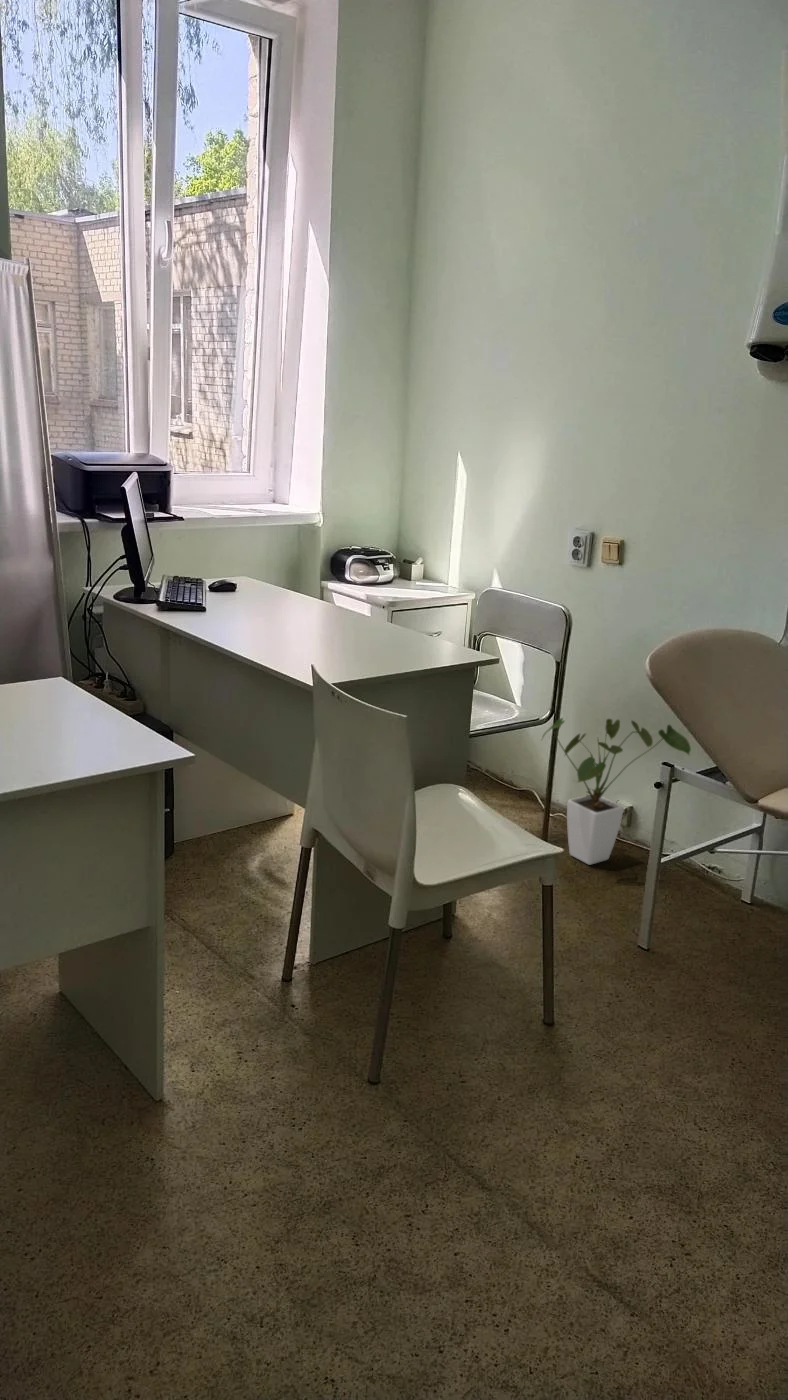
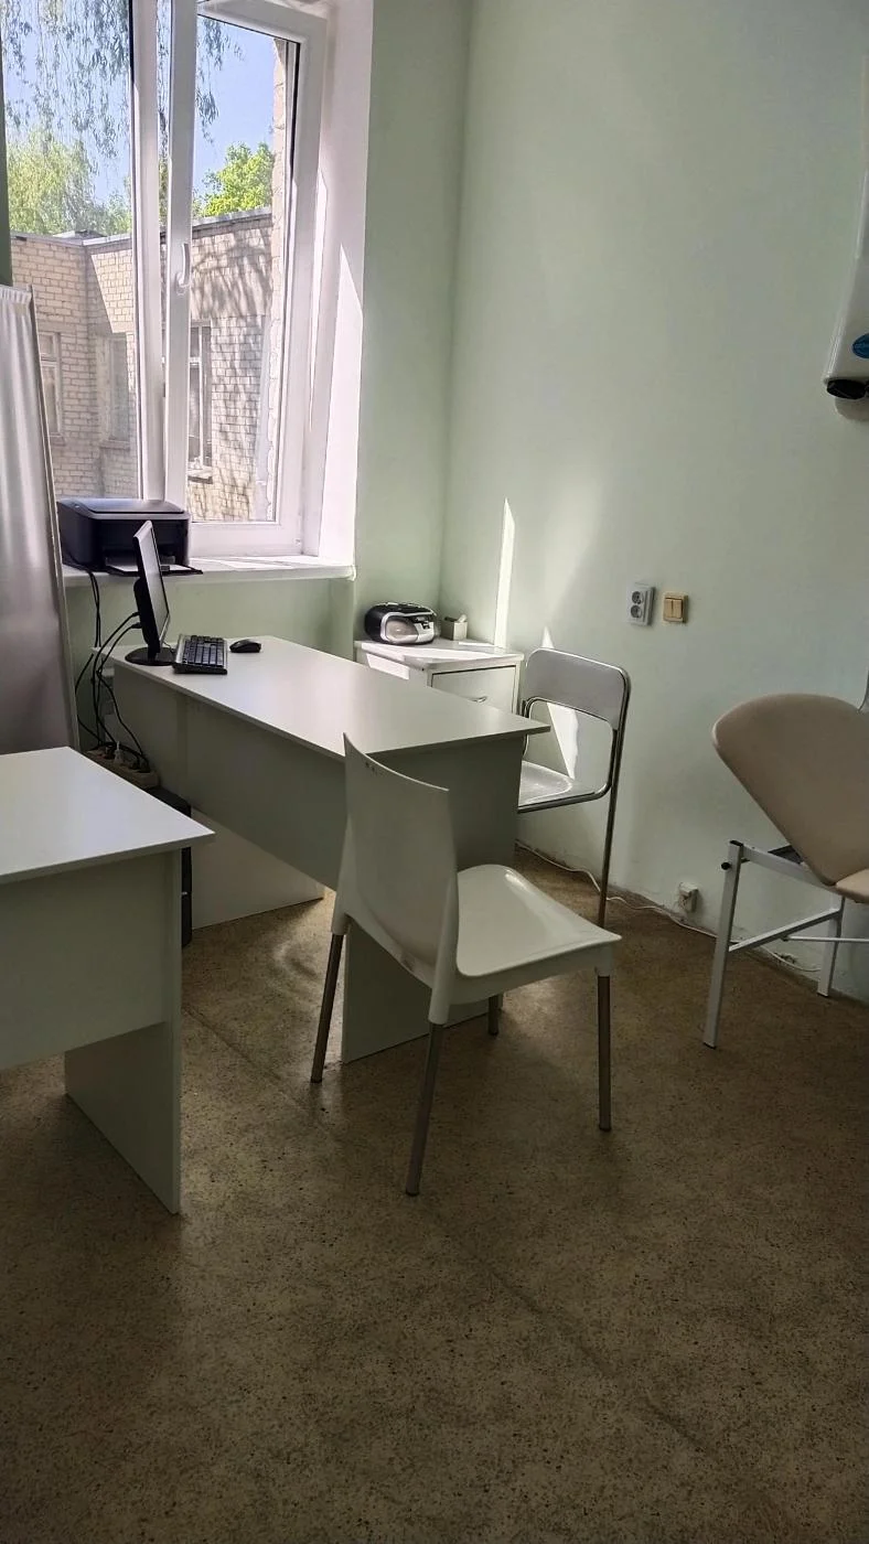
- house plant (605, 790)
